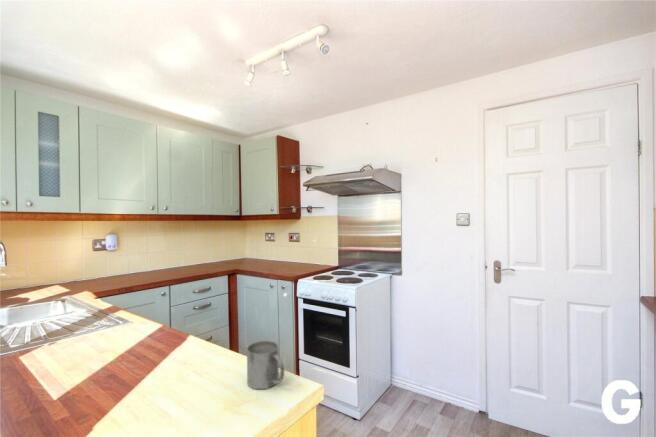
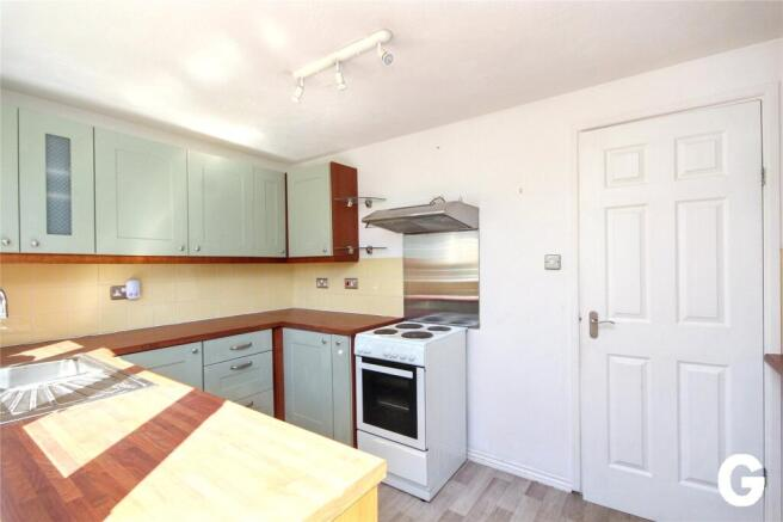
- mug (267, 365)
